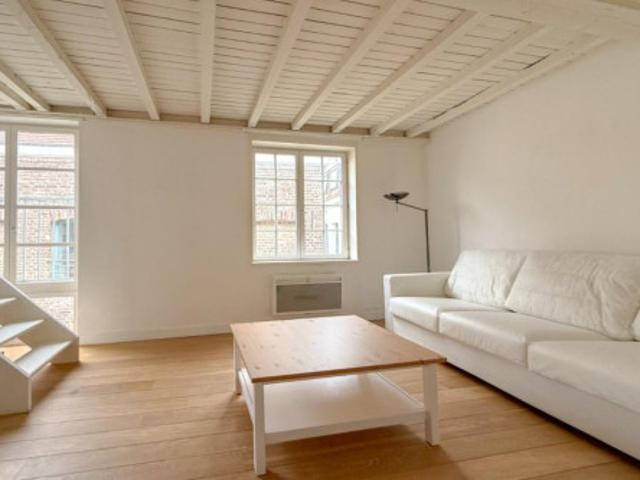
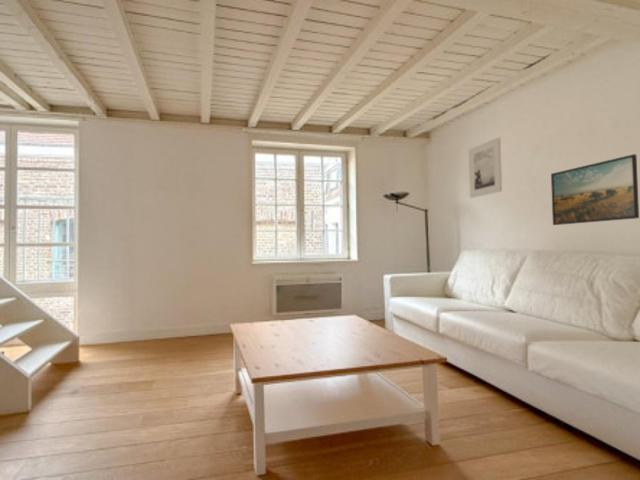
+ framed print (590, 193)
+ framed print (484, 169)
